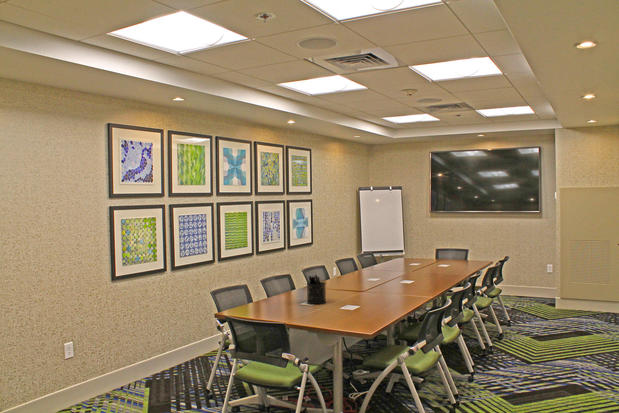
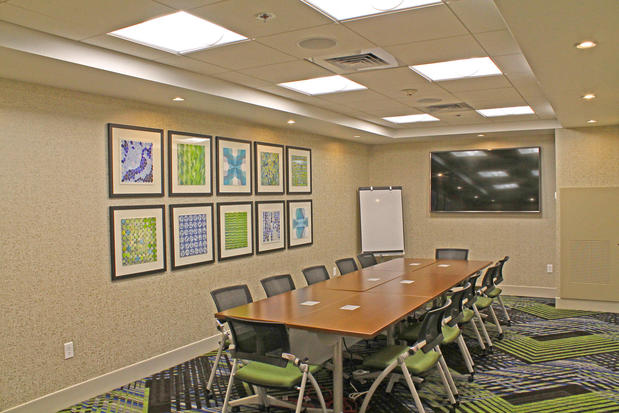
- pen holder (316, 288)
